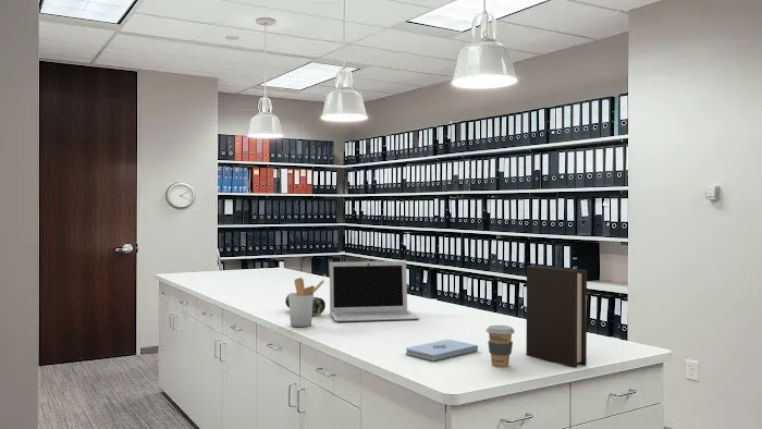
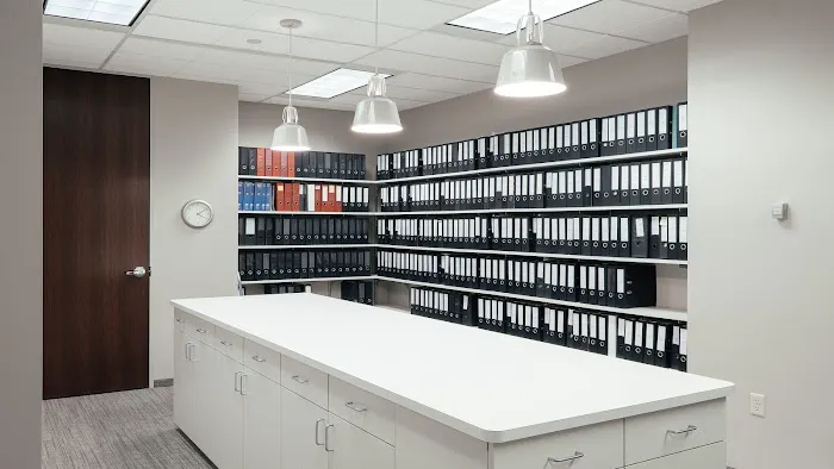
- pencil case (312, 304)
- utensil holder (307, 302)
- laptop (372, 290)
- binder (554, 314)
- notepad (441, 348)
- coffee cup (500, 345)
